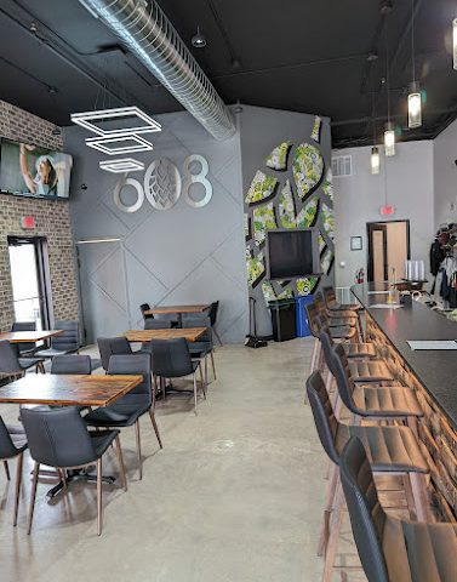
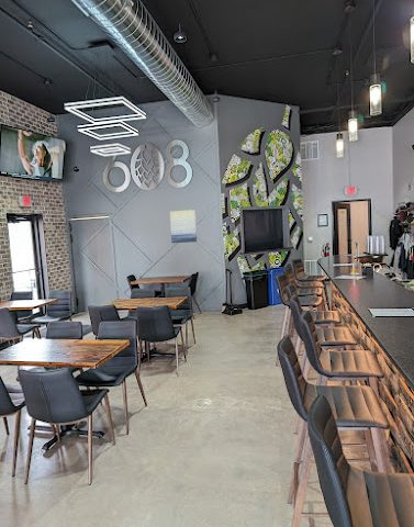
+ wall art (182, 226)
